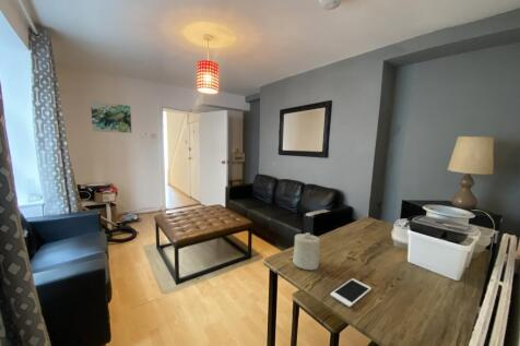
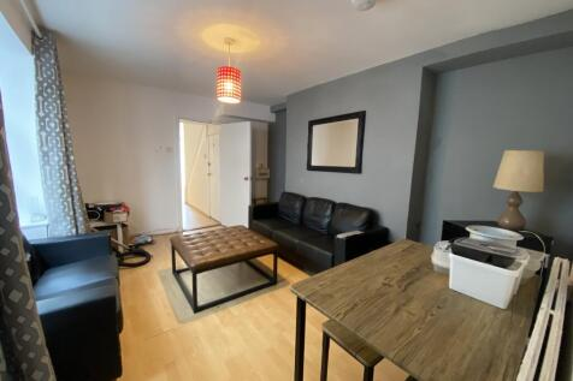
- candle (306, 248)
- wall art (111, 118)
- cell phone (351, 291)
